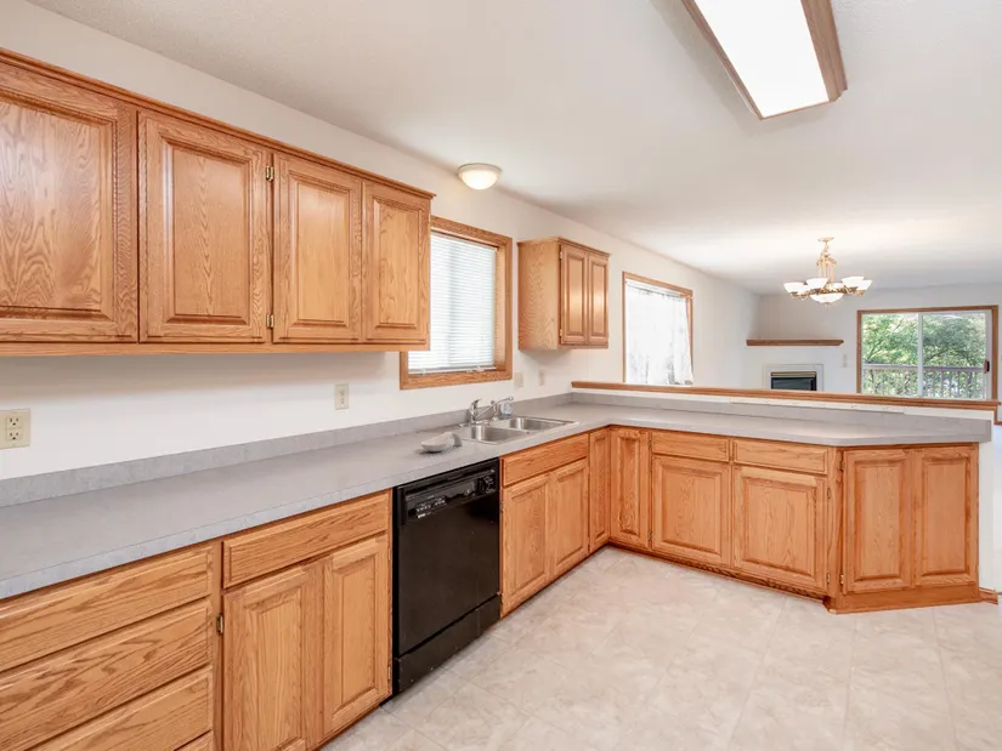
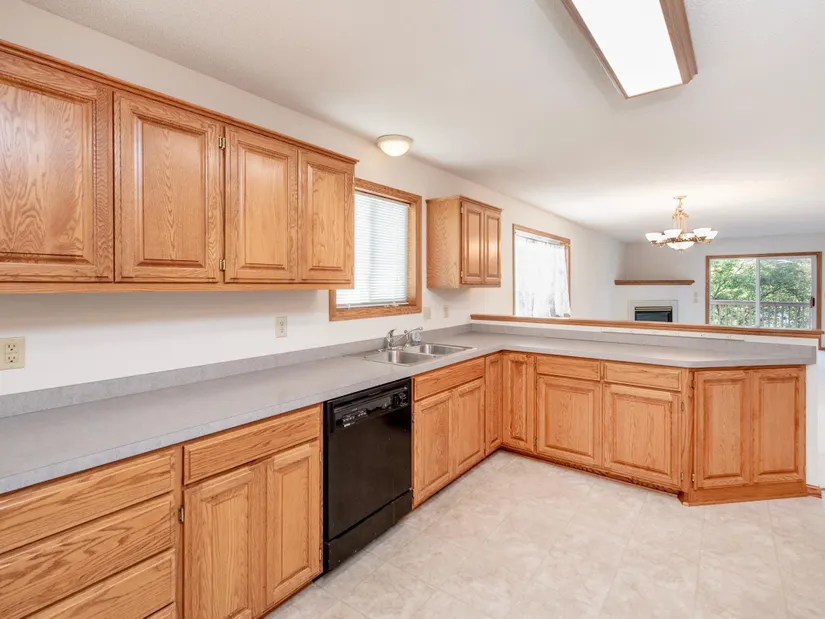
- spoon rest (442, 440)
